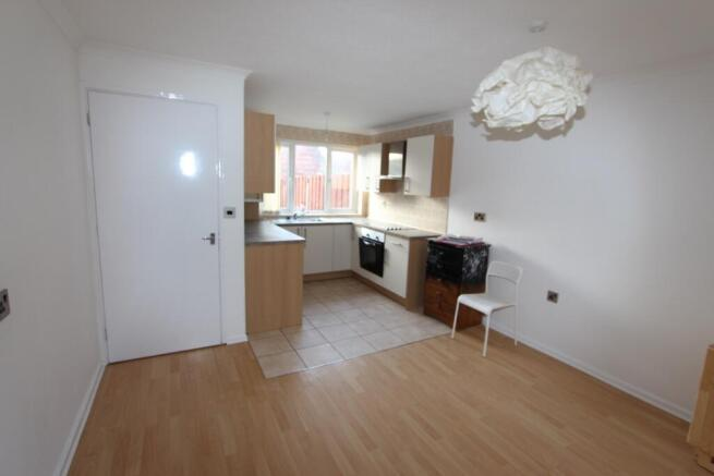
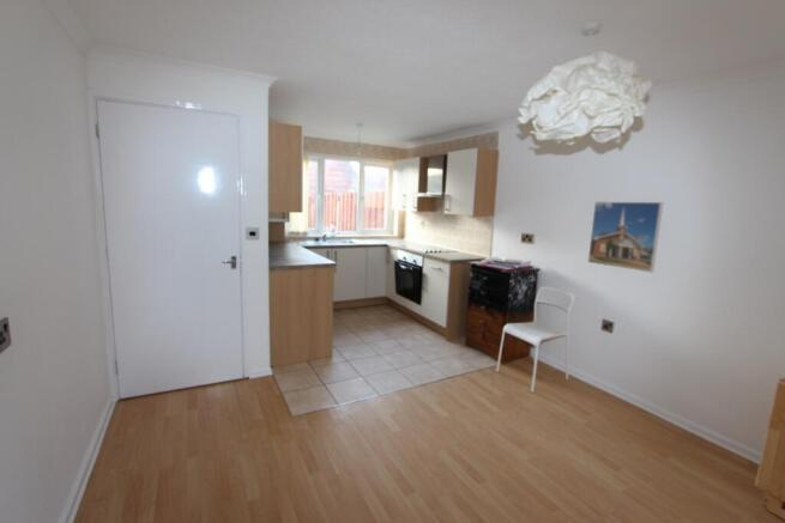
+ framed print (622, 235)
